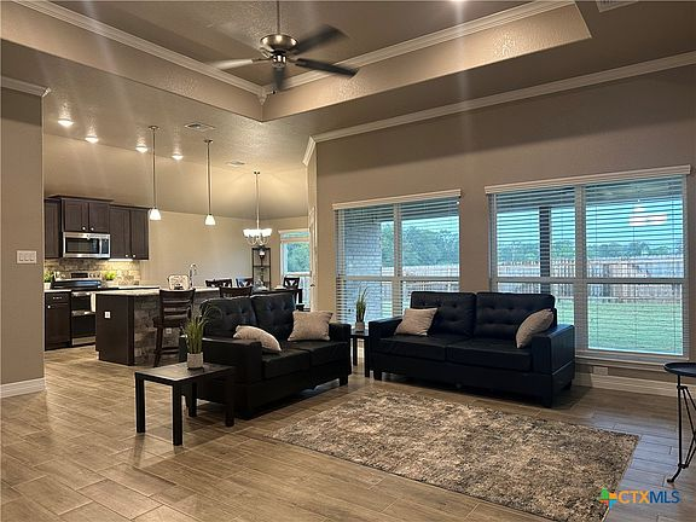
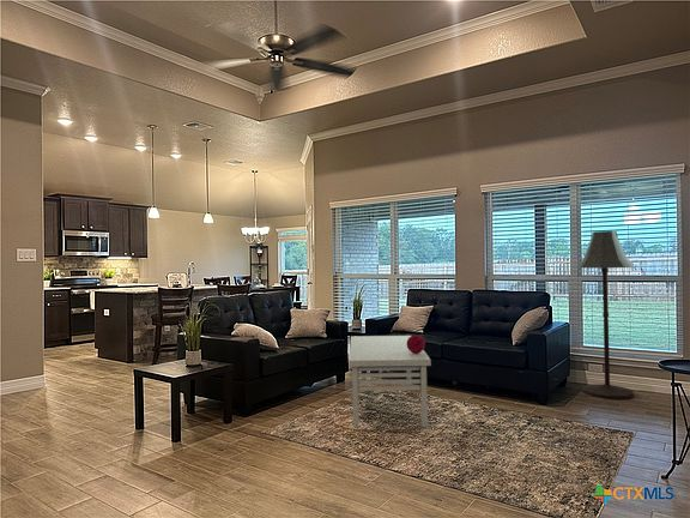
+ decorative sphere (416, 343)
+ floor lamp (605, 312)
+ coffee table (386, 375)
